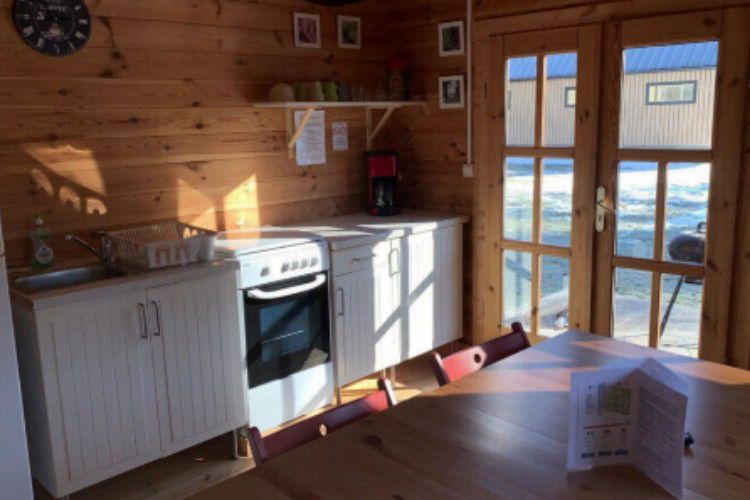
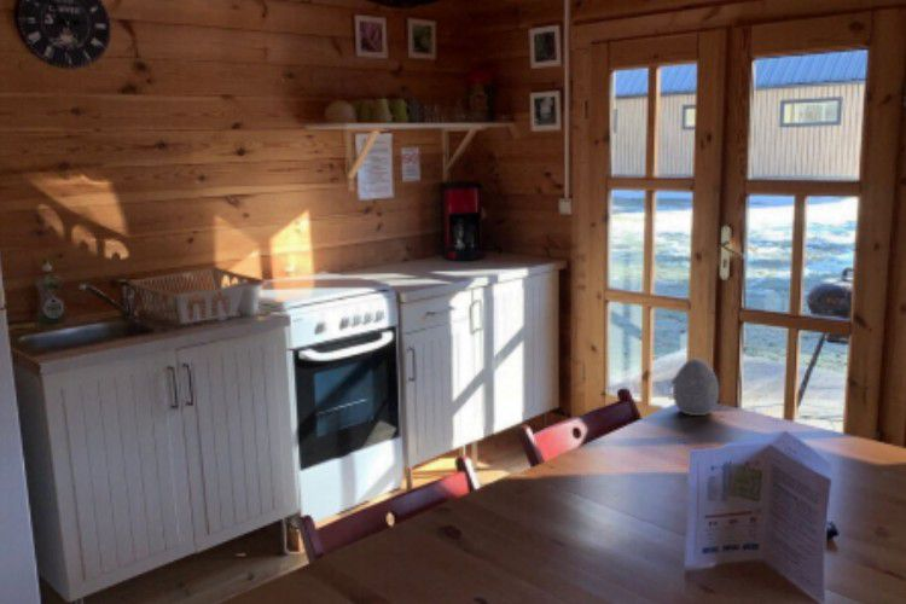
+ decorative egg (695, 384)
